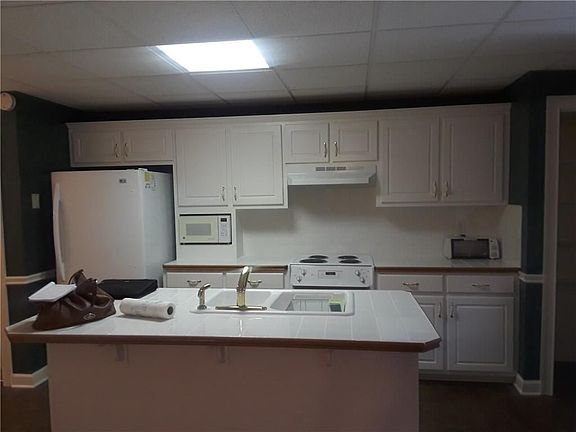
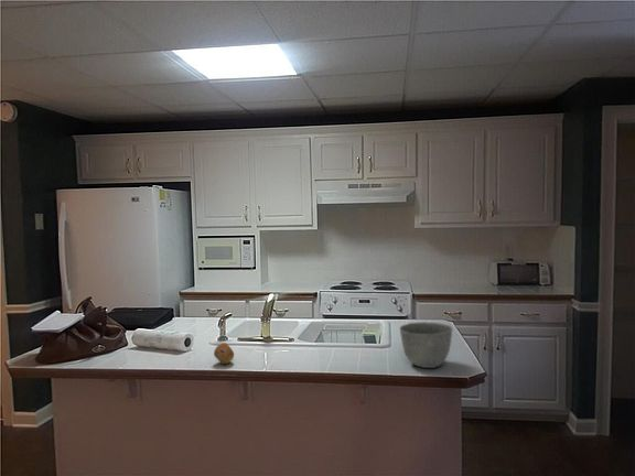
+ fruit (224, 353)
+ bowl (426, 345)
